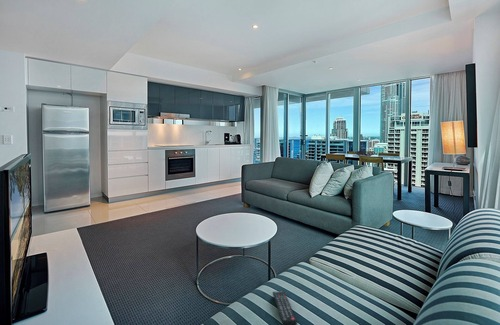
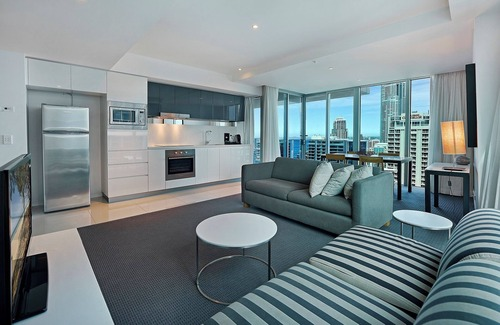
- remote control (283, 307)
